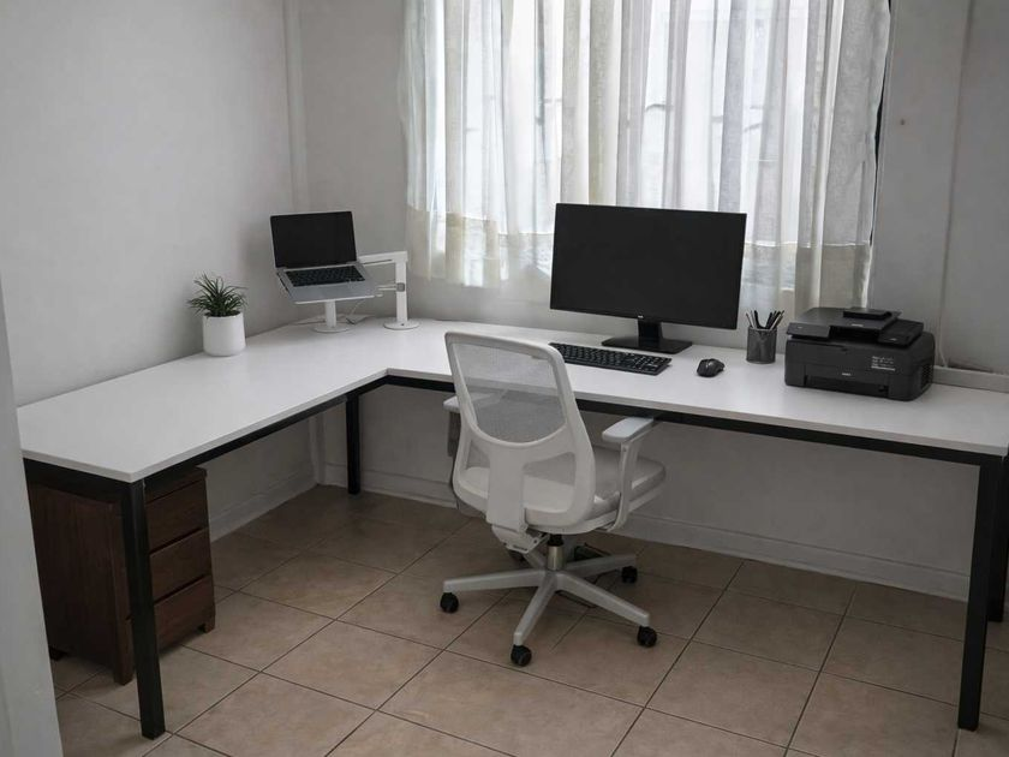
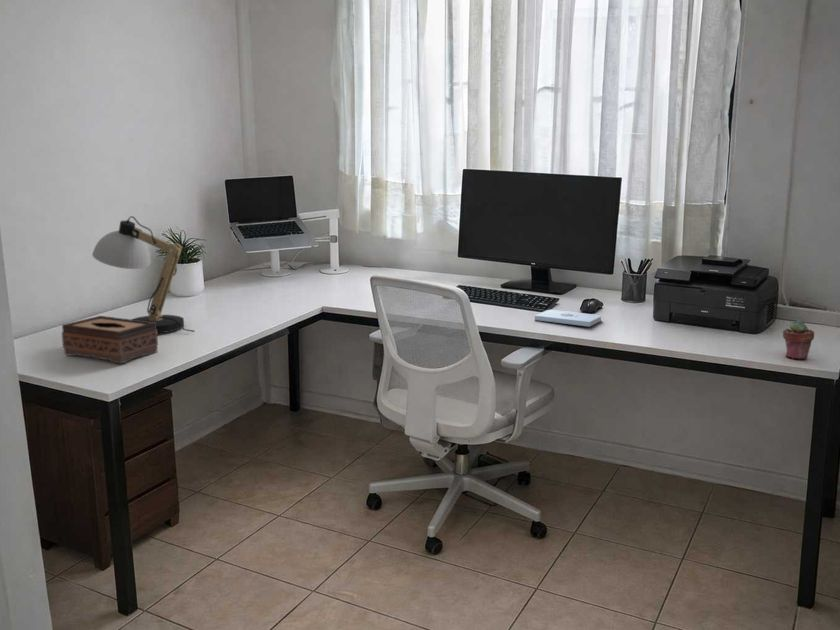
+ tissue box (110, 338)
+ notepad (568, 317)
+ desk lamp (145, 267)
+ potted succulent (798, 338)
